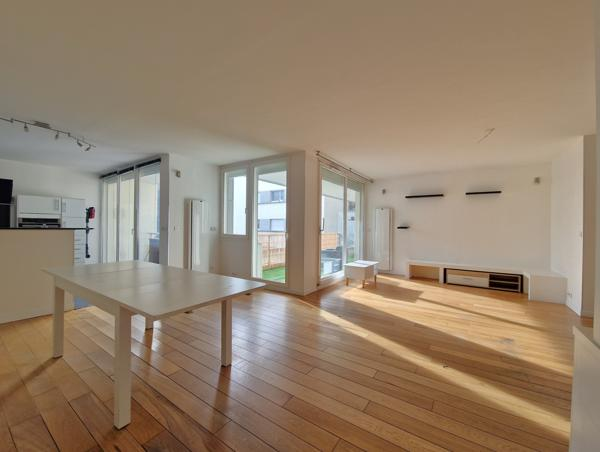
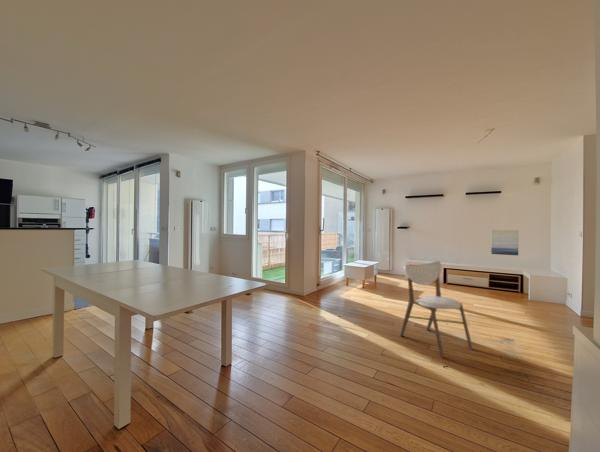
+ wall art (504, 242)
+ dining chair (434, 302)
